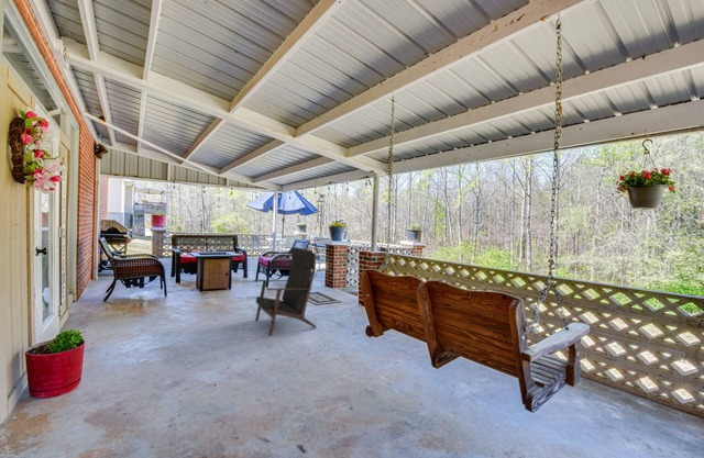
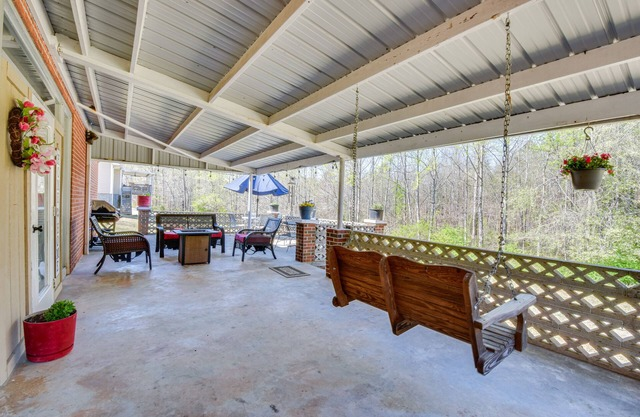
- lounge chair (285, 287)
